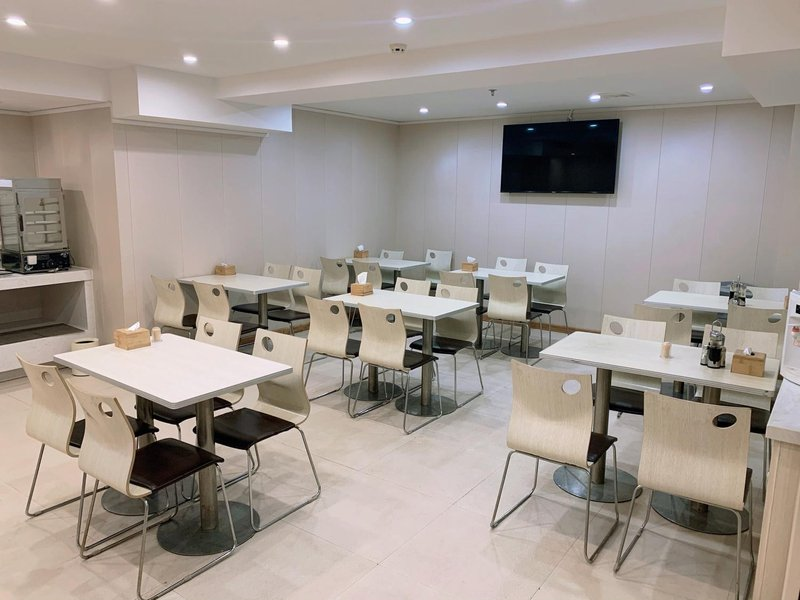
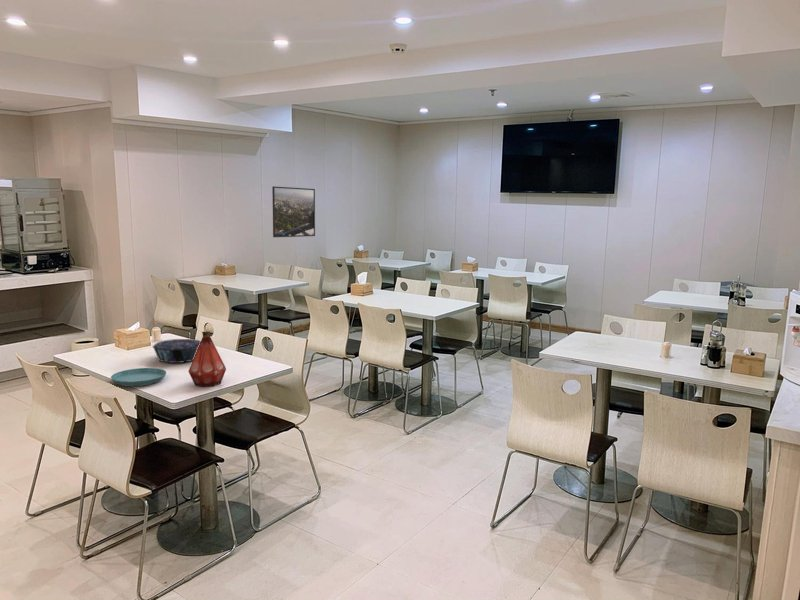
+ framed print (294, 212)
+ bottle (206, 357)
+ decorative bowl (178, 351)
+ saucer (139, 377)
